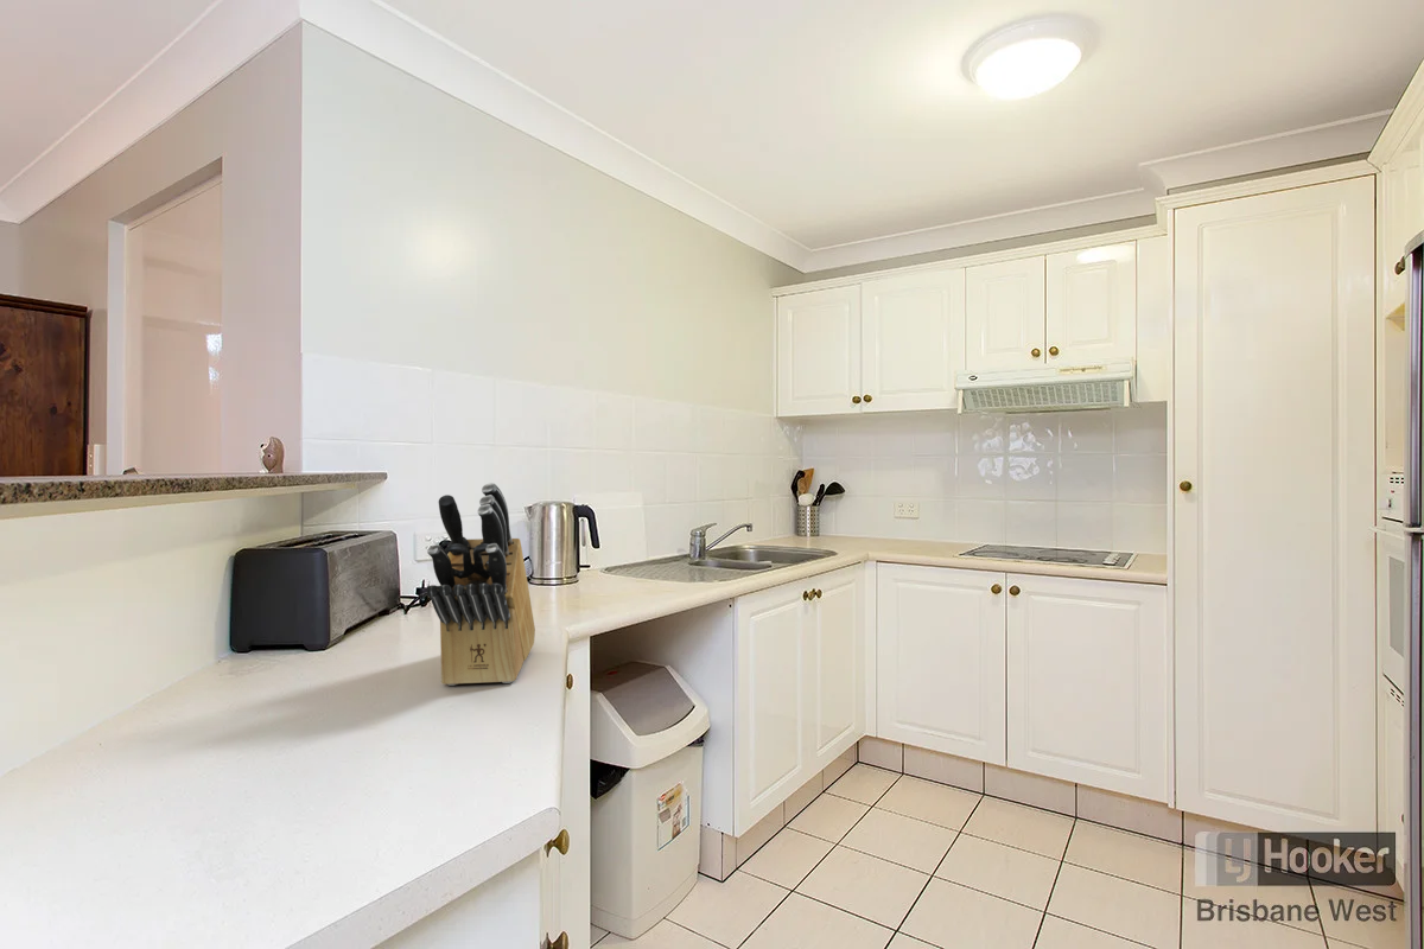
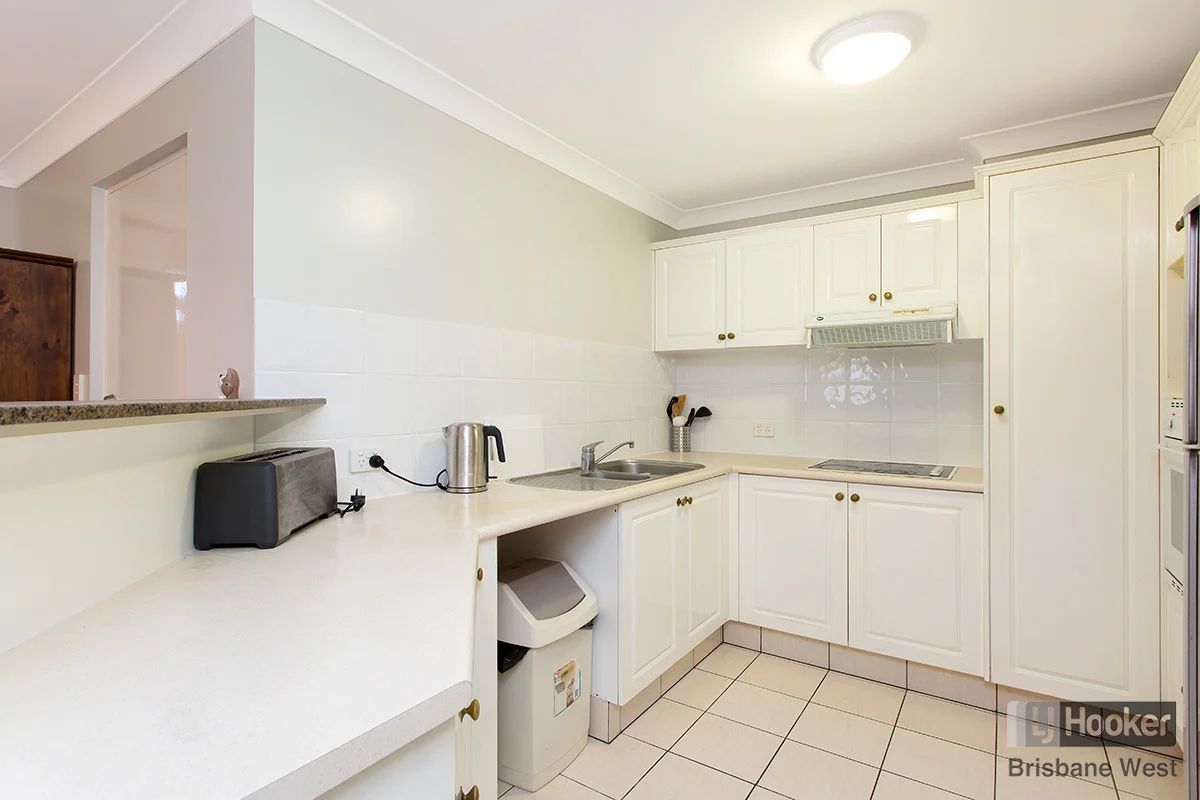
- knife block (487, 577)
